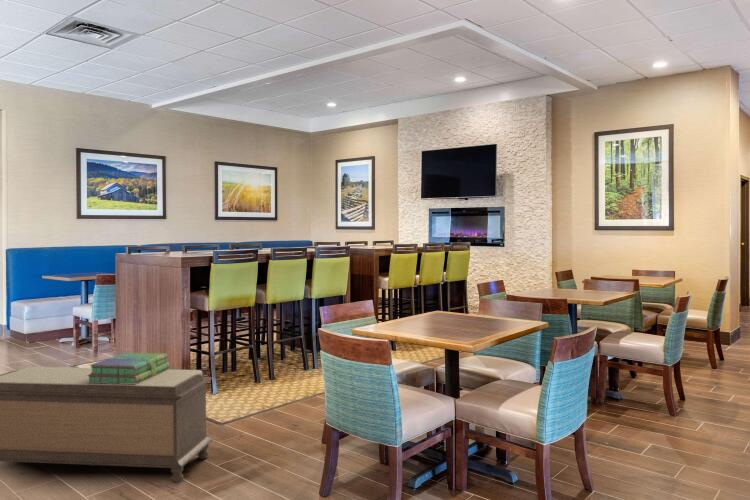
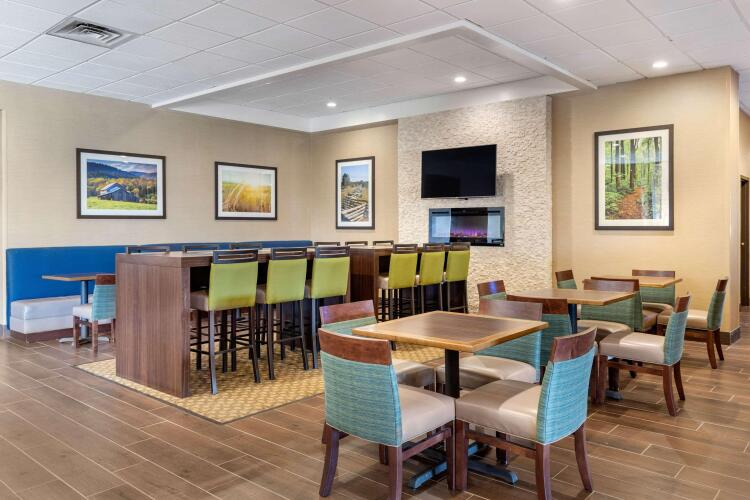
- bench (95, 420)
- stack of books (130, 366)
